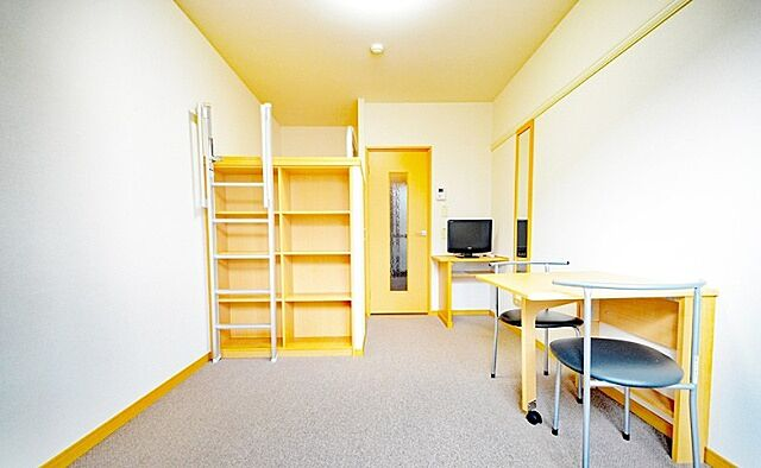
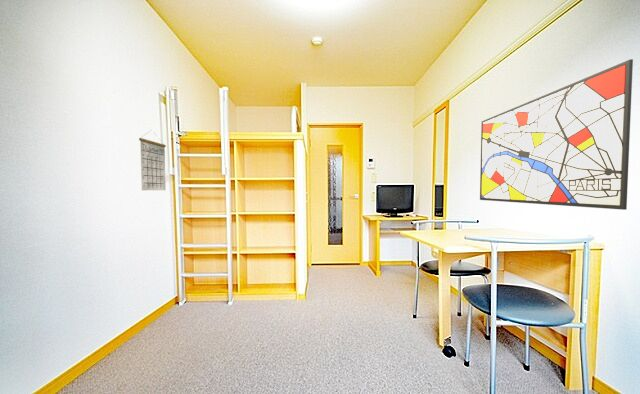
+ wall art (531, 152)
+ calendar (153, 160)
